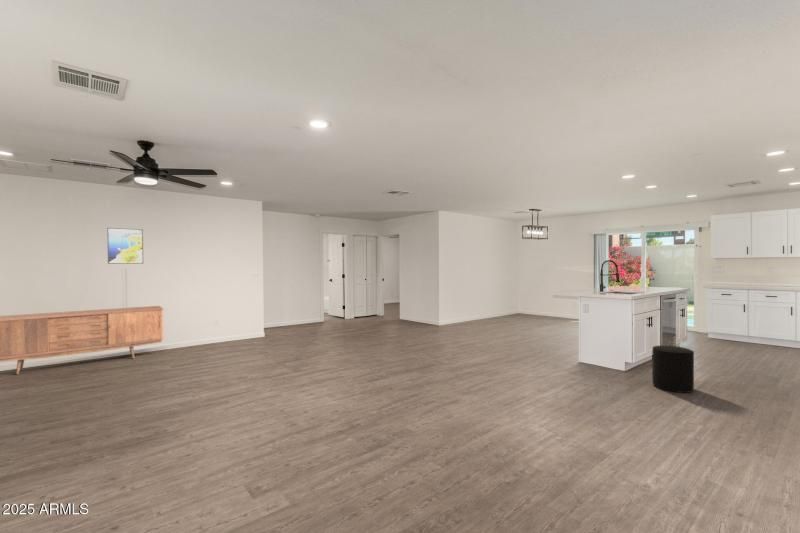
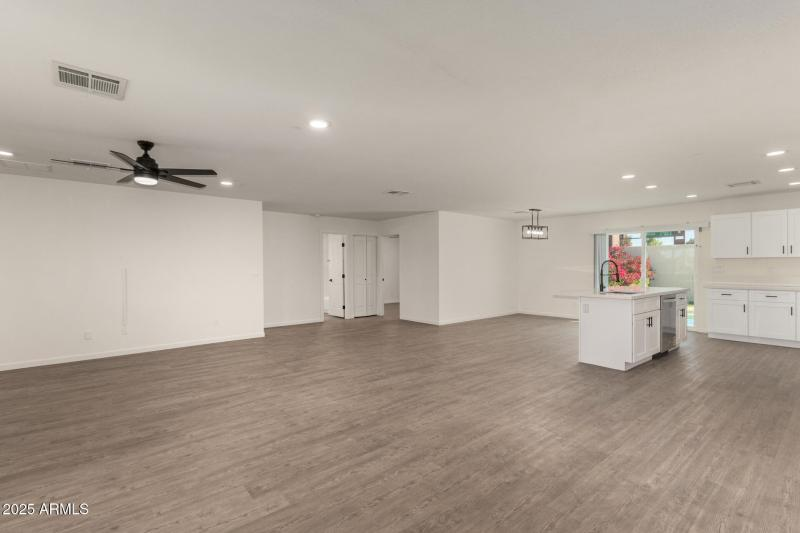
- sideboard (79, 338)
- stool (672, 367)
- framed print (125, 246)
